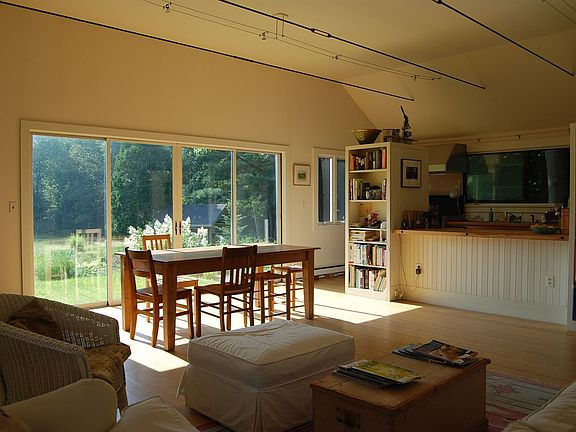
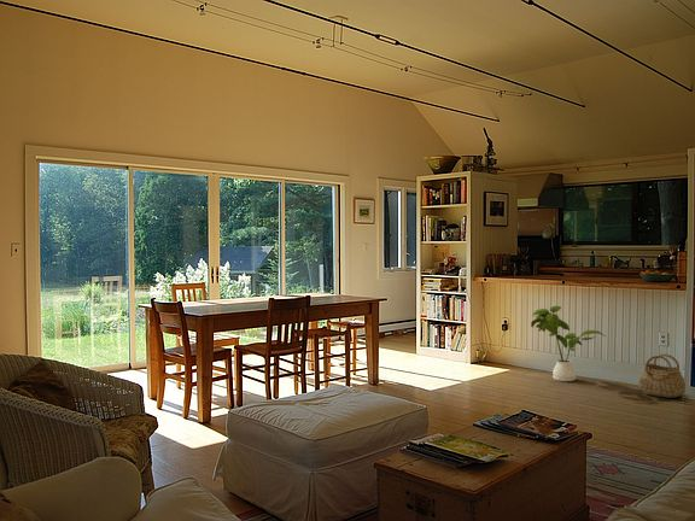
+ house plant (562, 343)
+ basket (661, 374)
